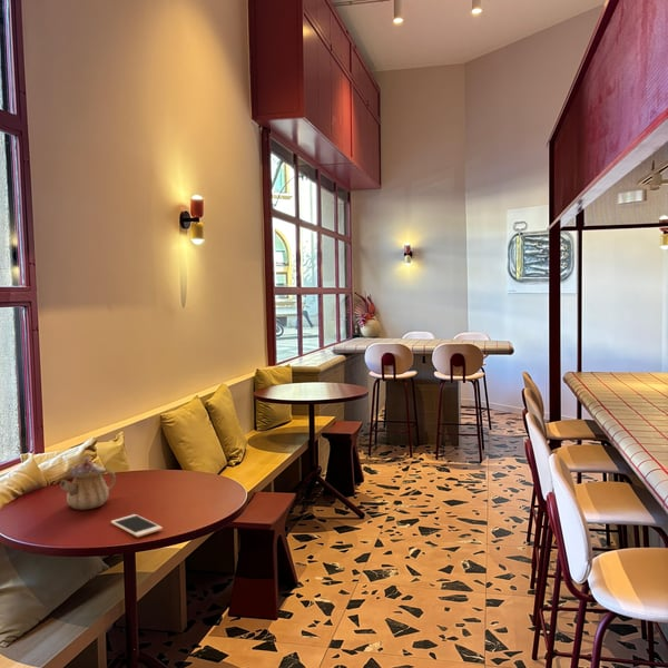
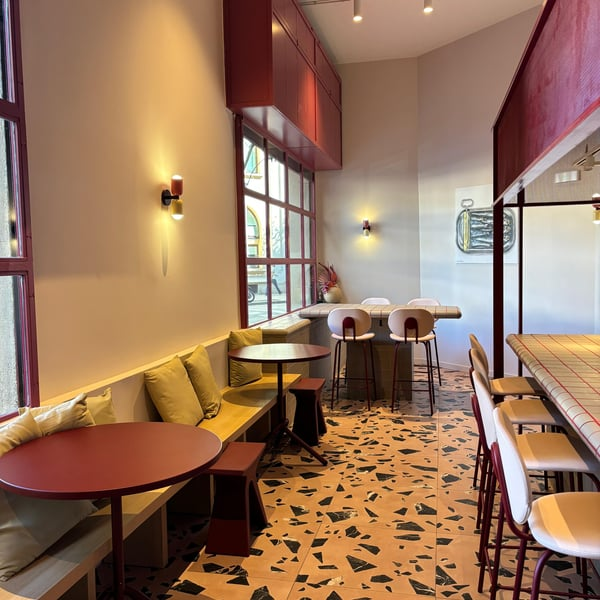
- cell phone (136, 524)
- teapot (89, 479)
